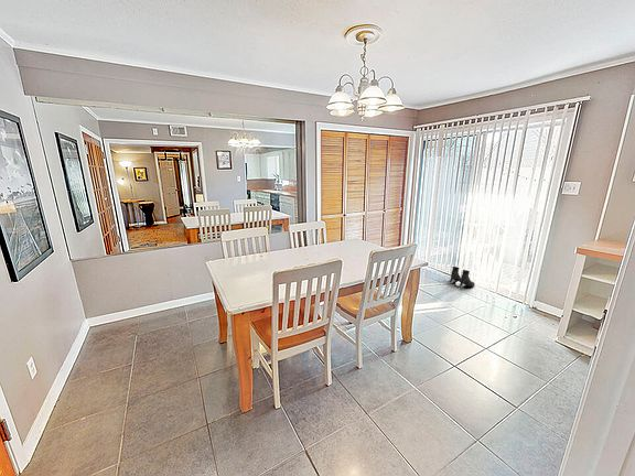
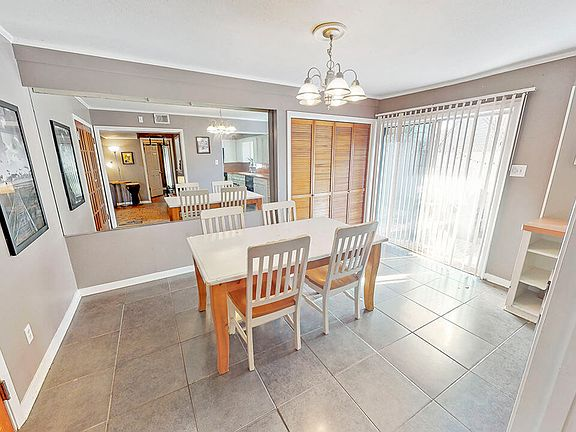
- boots (462, 275)
